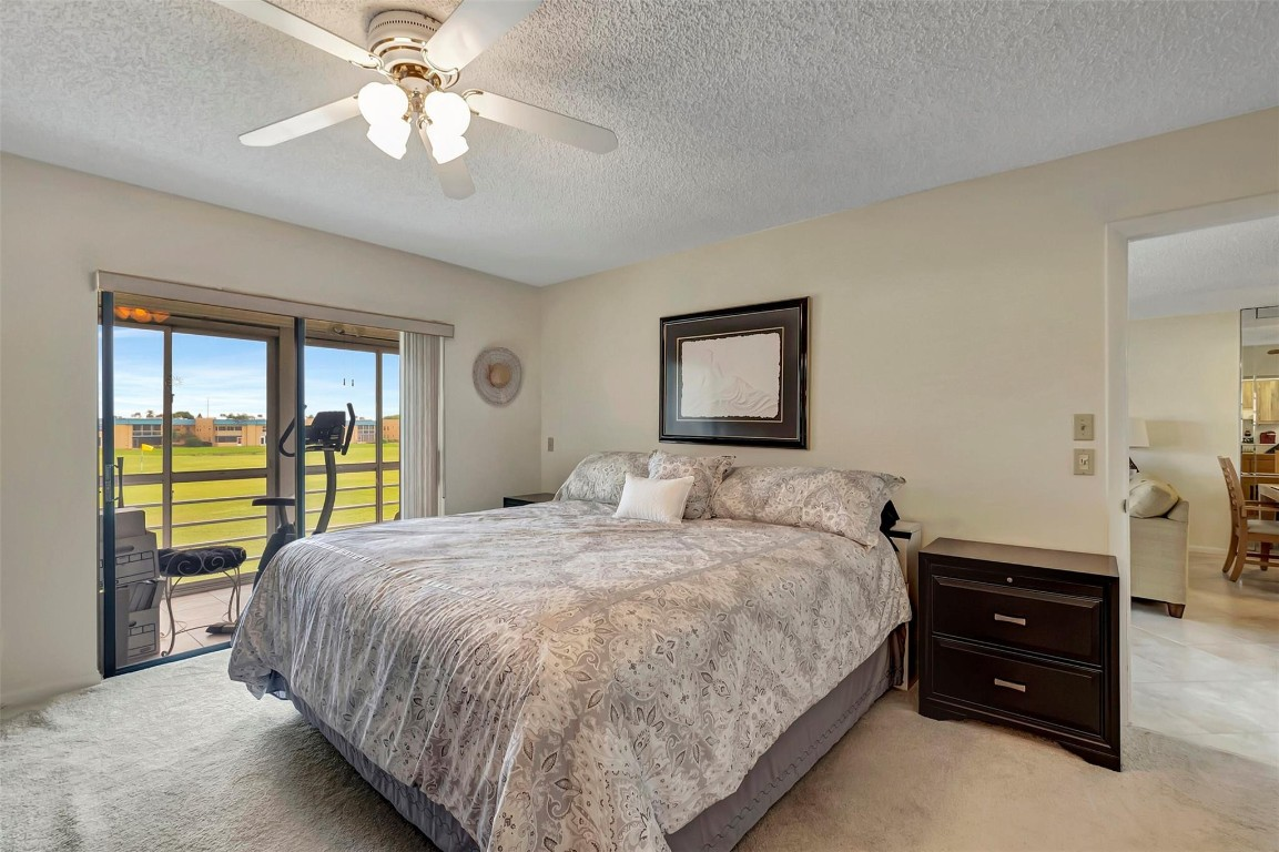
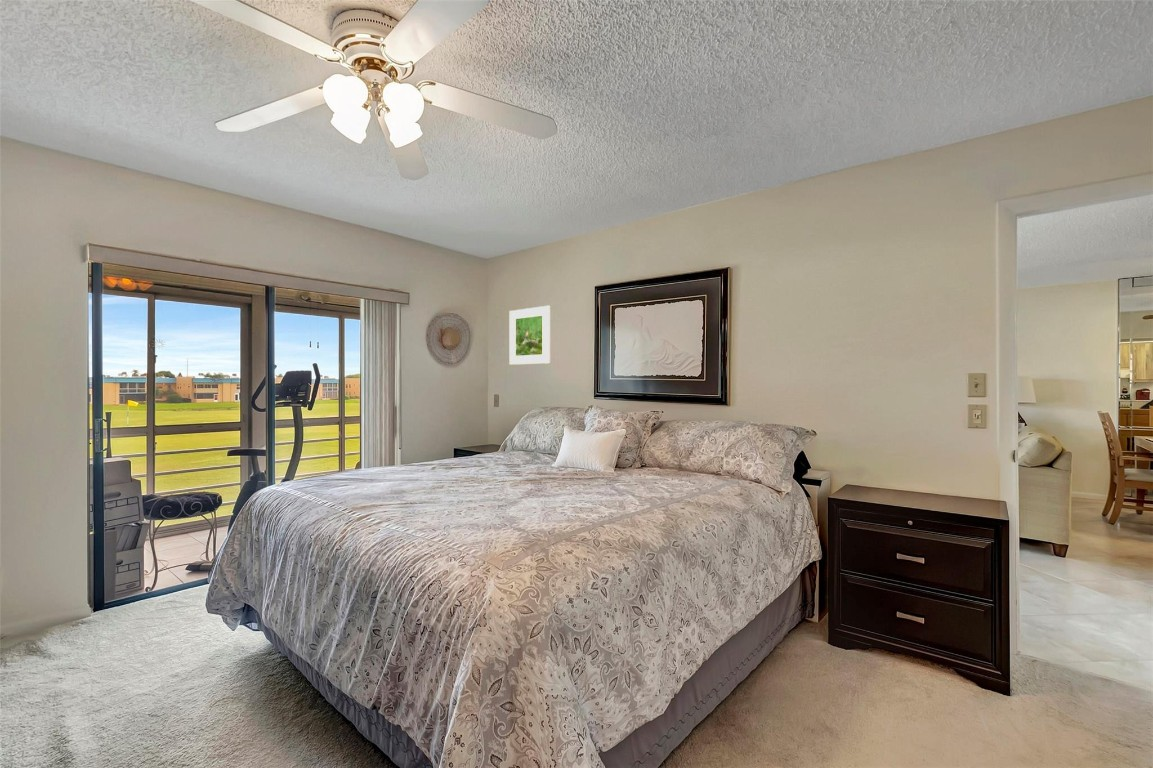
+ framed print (529, 336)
